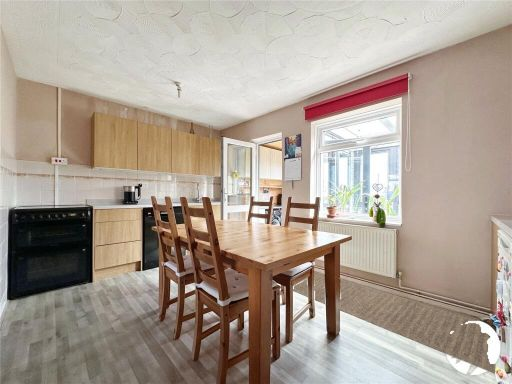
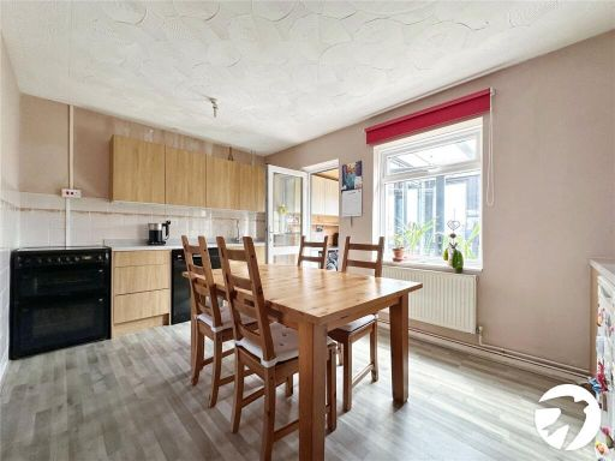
- rug (341, 291)
